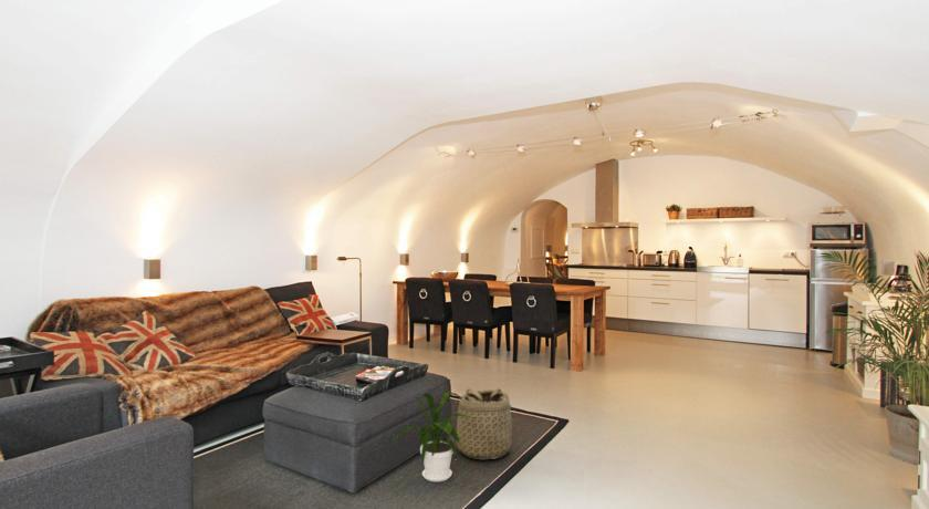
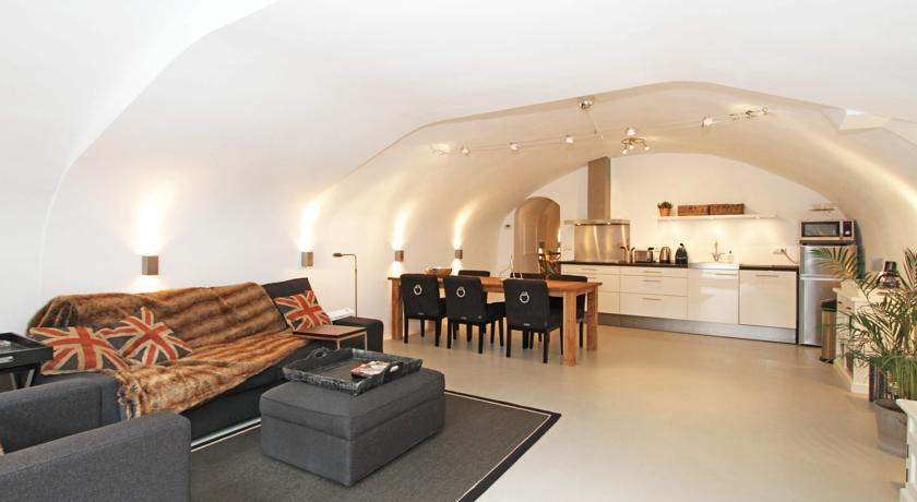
- basket (481, 418)
- house plant (436, 432)
